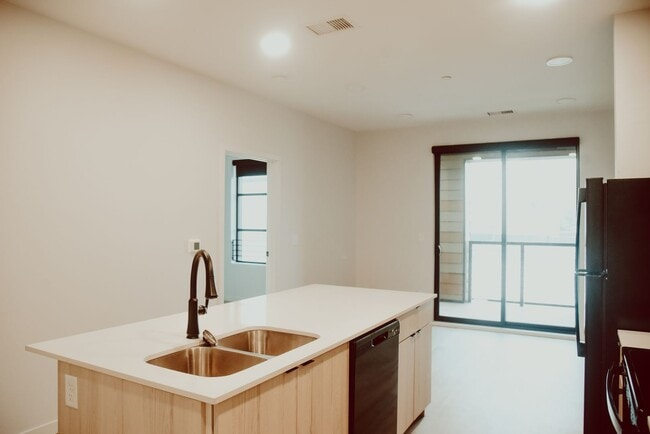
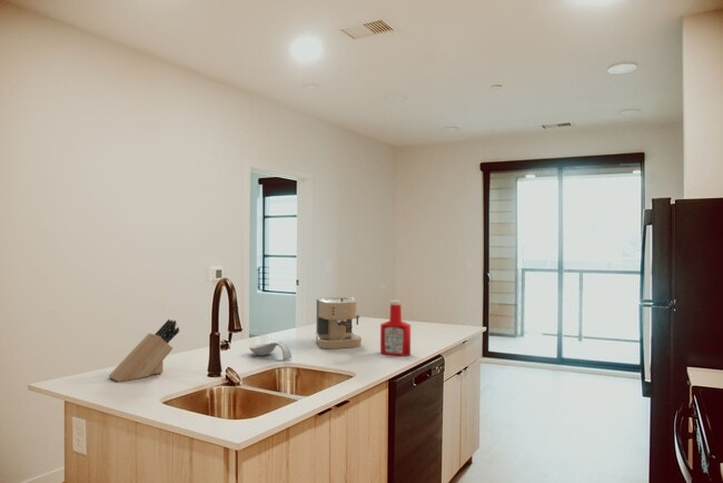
+ knife block (146, 347)
+ spoon rest (270, 347)
+ coffee maker (338, 321)
+ soap bottle (395, 327)
